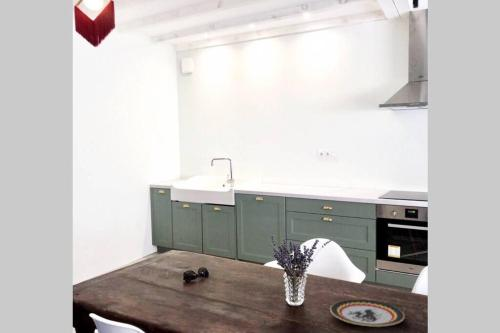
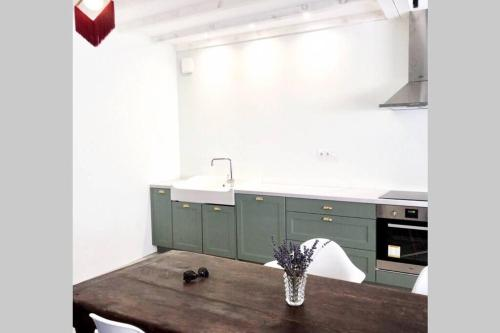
- plate (366, 314)
